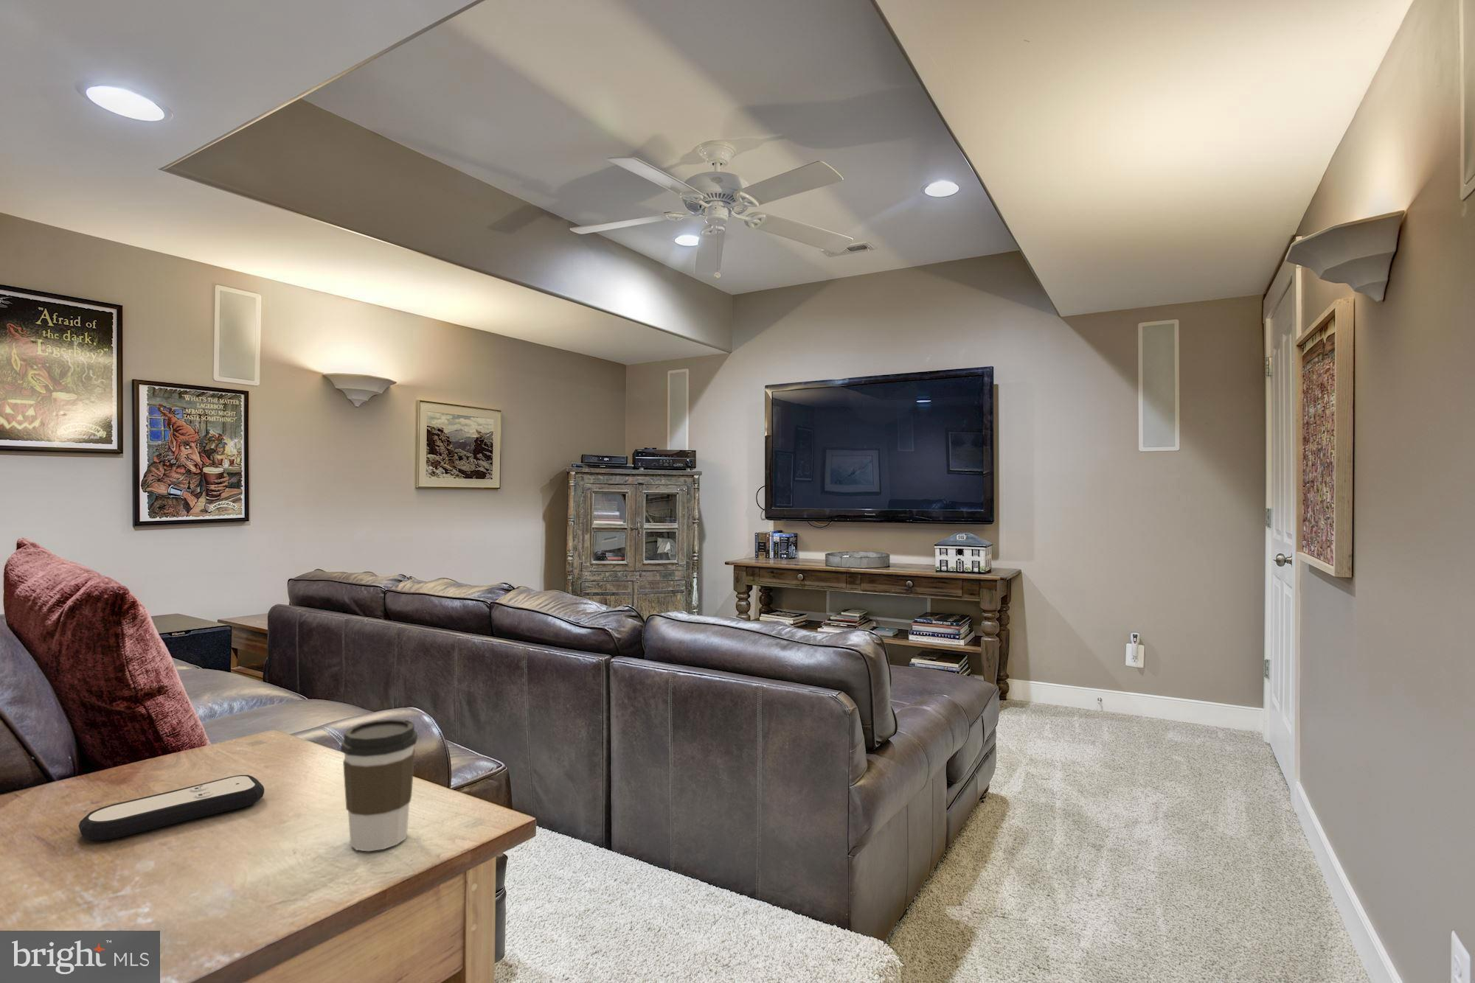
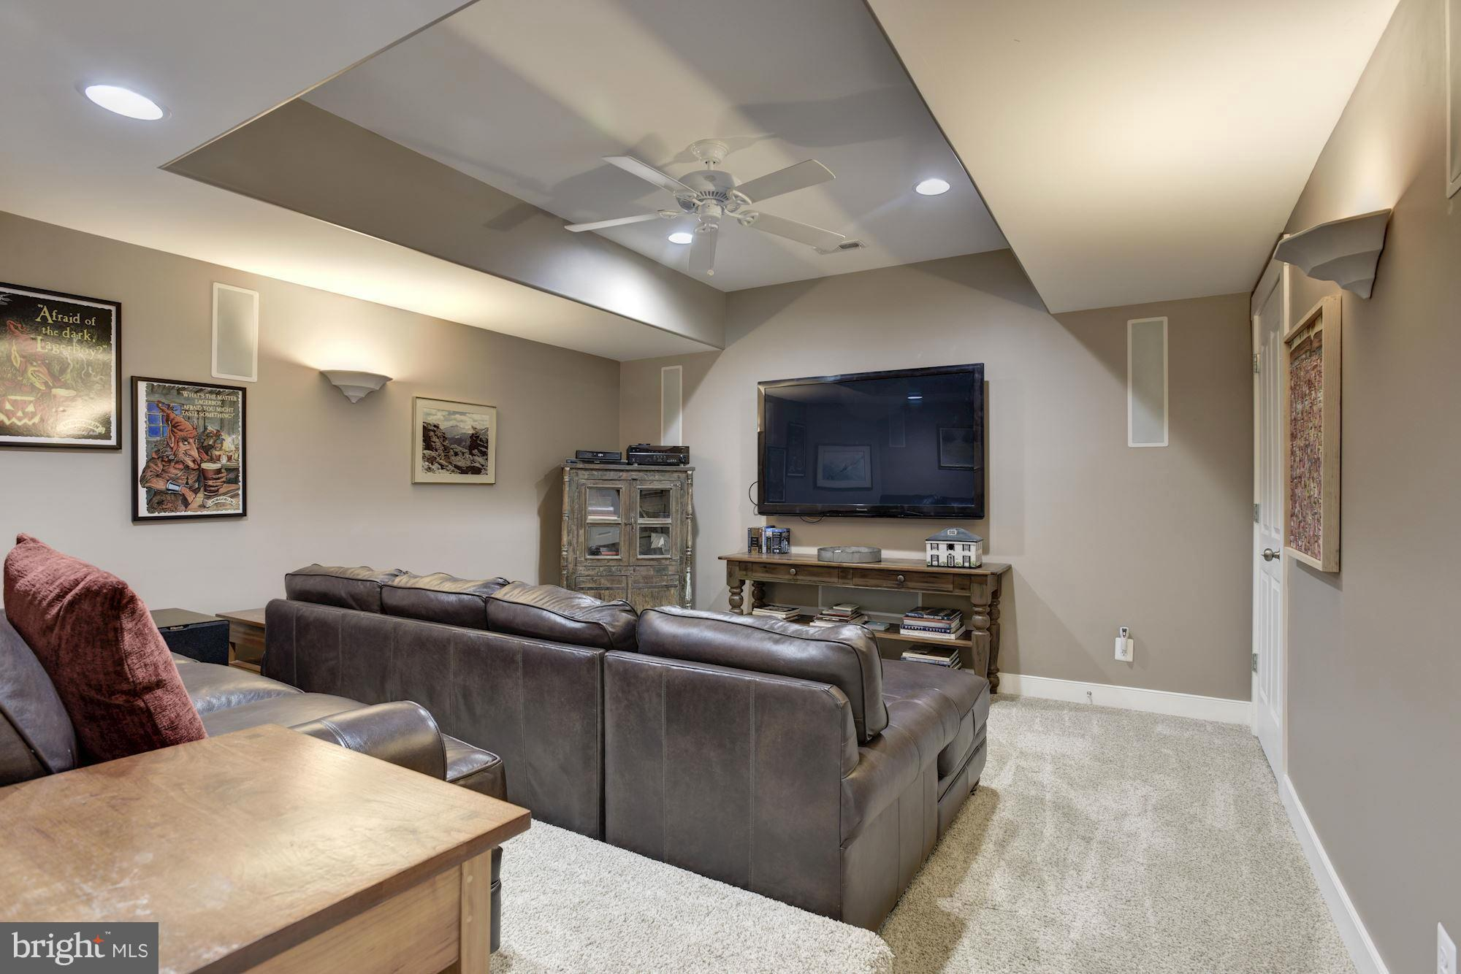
- remote control (177, 804)
- coffee cup (379, 783)
